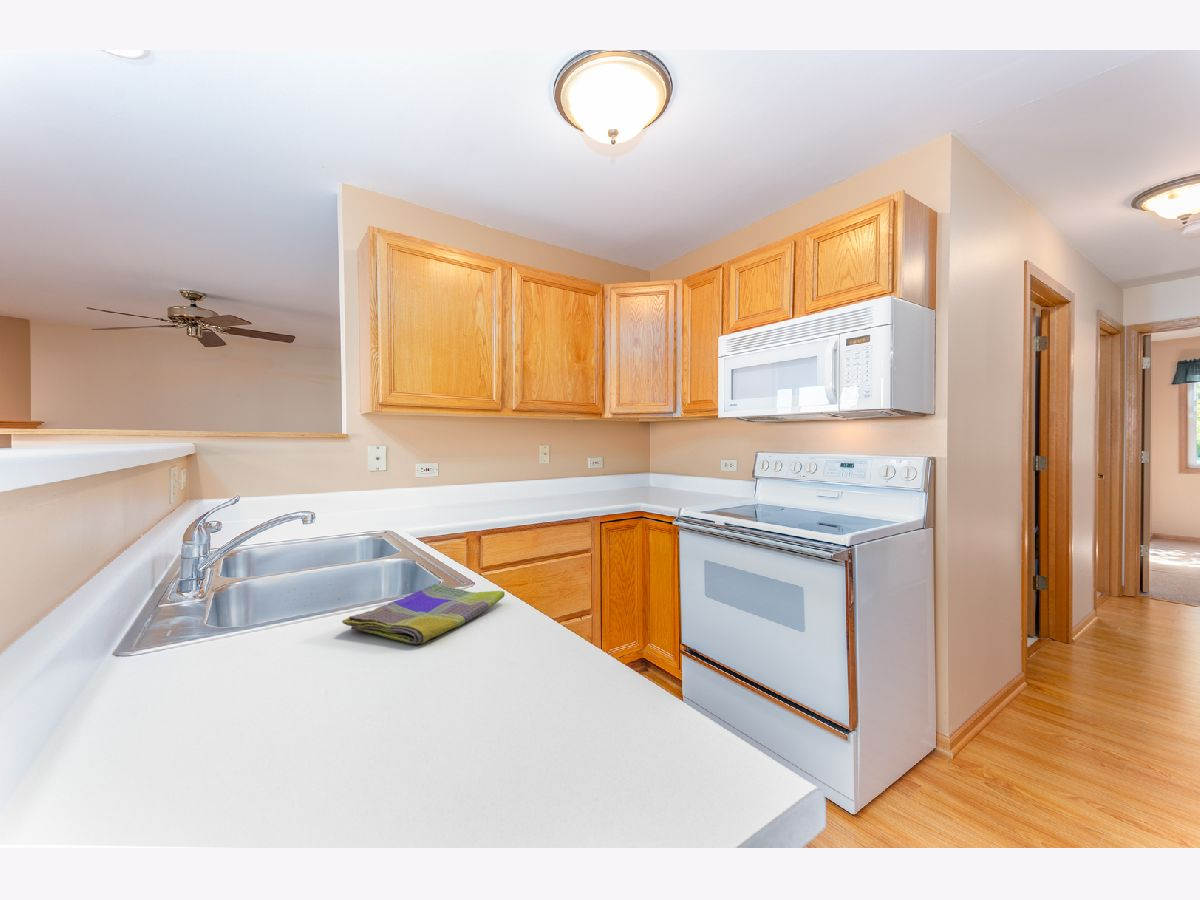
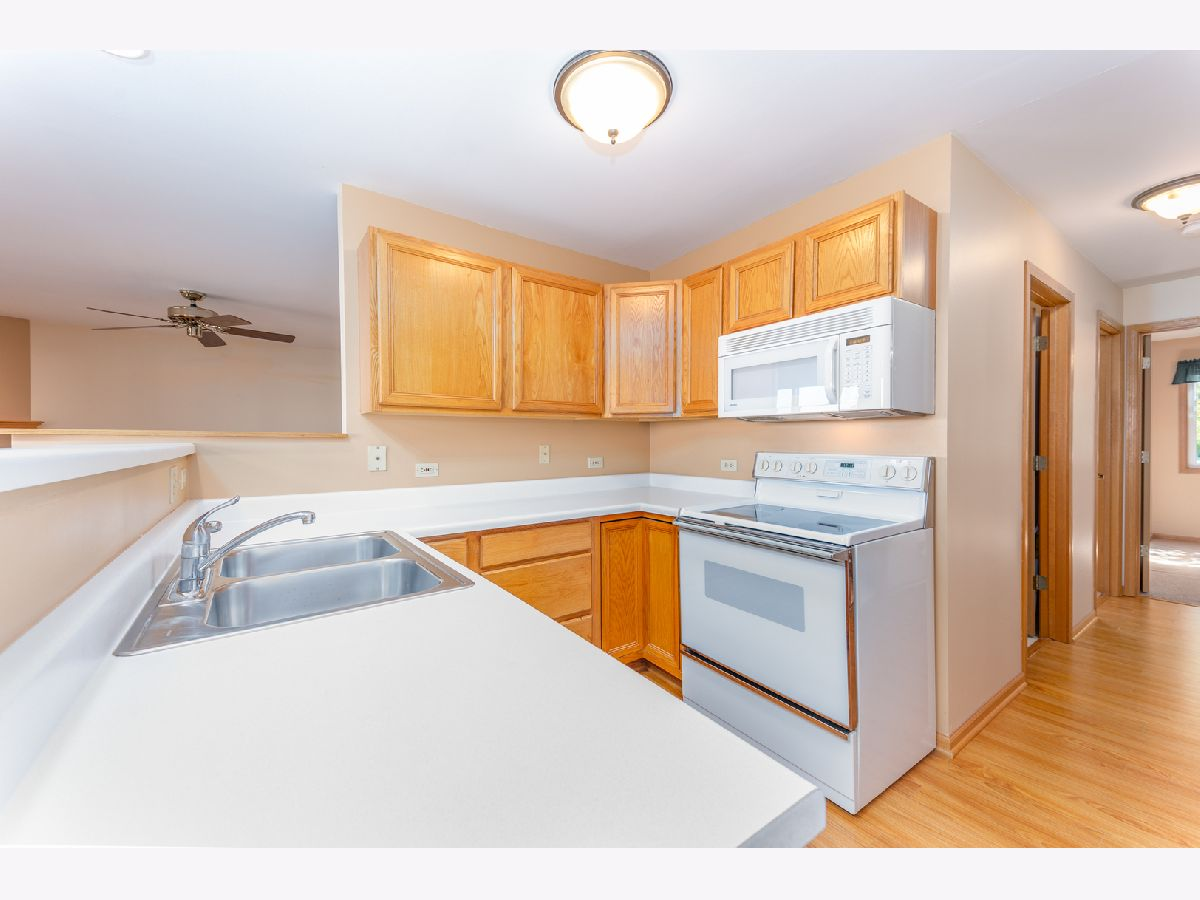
- dish towel (430, 608)
